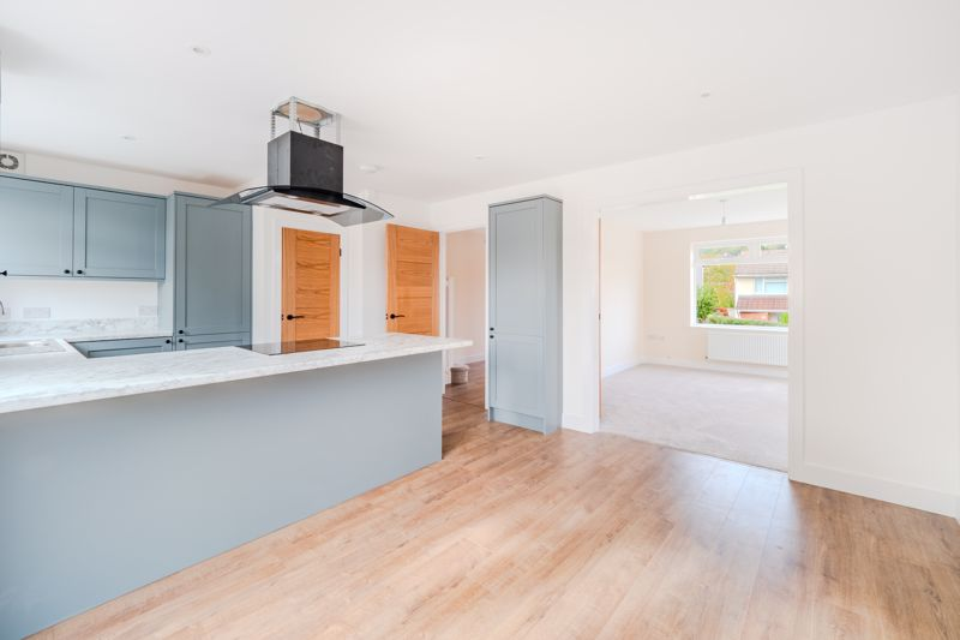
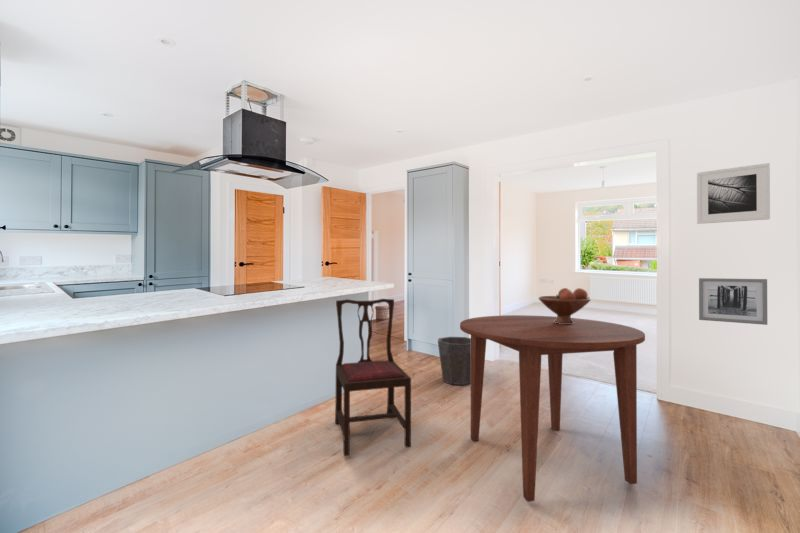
+ wall art (731, 300)
+ waste bin (457, 360)
+ dining table (539, 392)
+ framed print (731, 194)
+ fruit bowl (563, 305)
+ dining chair (370, 367)
